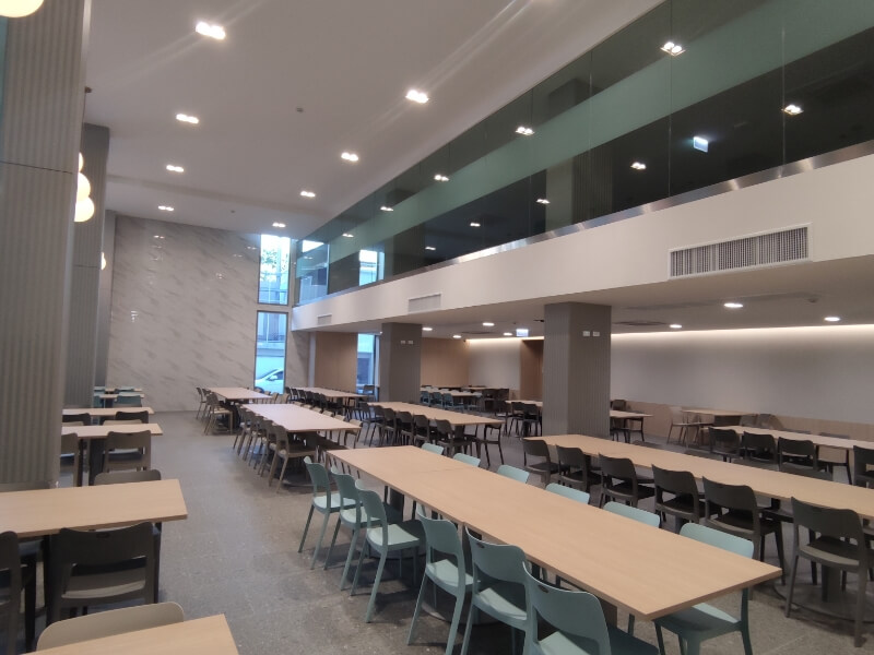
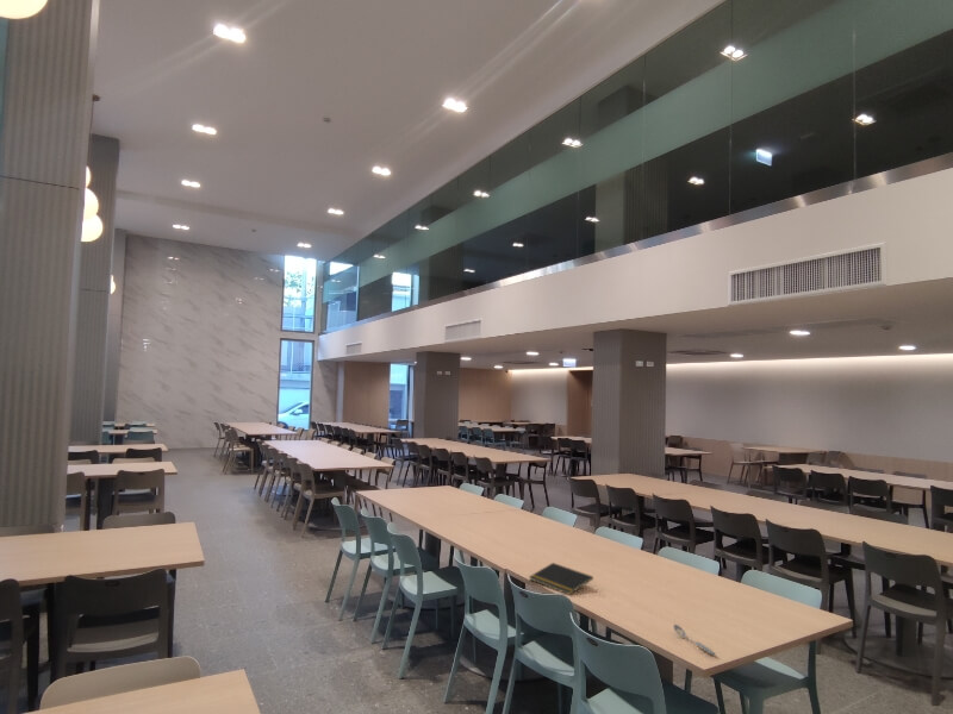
+ notepad (560, 577)
+ spoon (692, 640)
